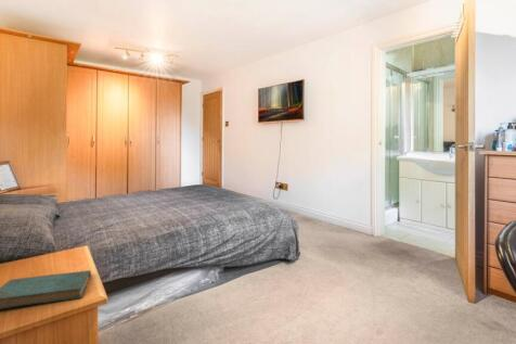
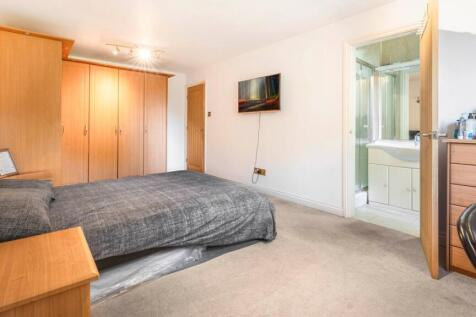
- book (44, 288)
